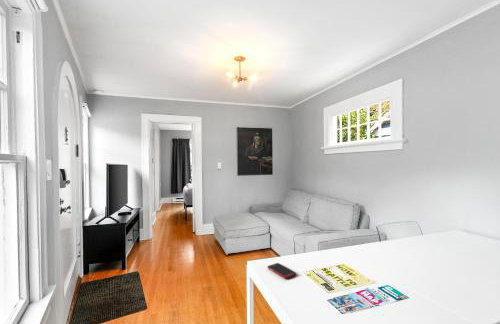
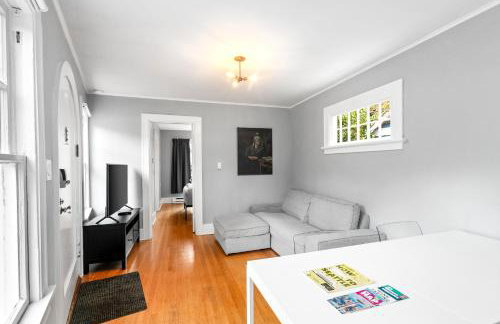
- cell phone (281, 270)
